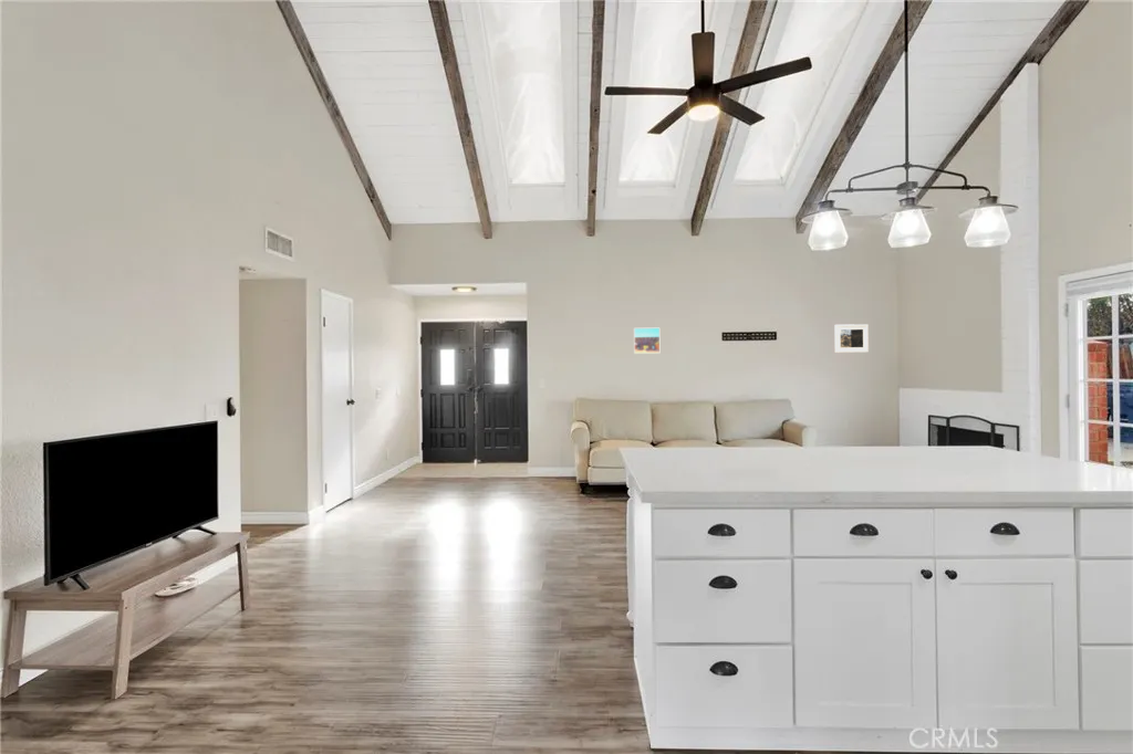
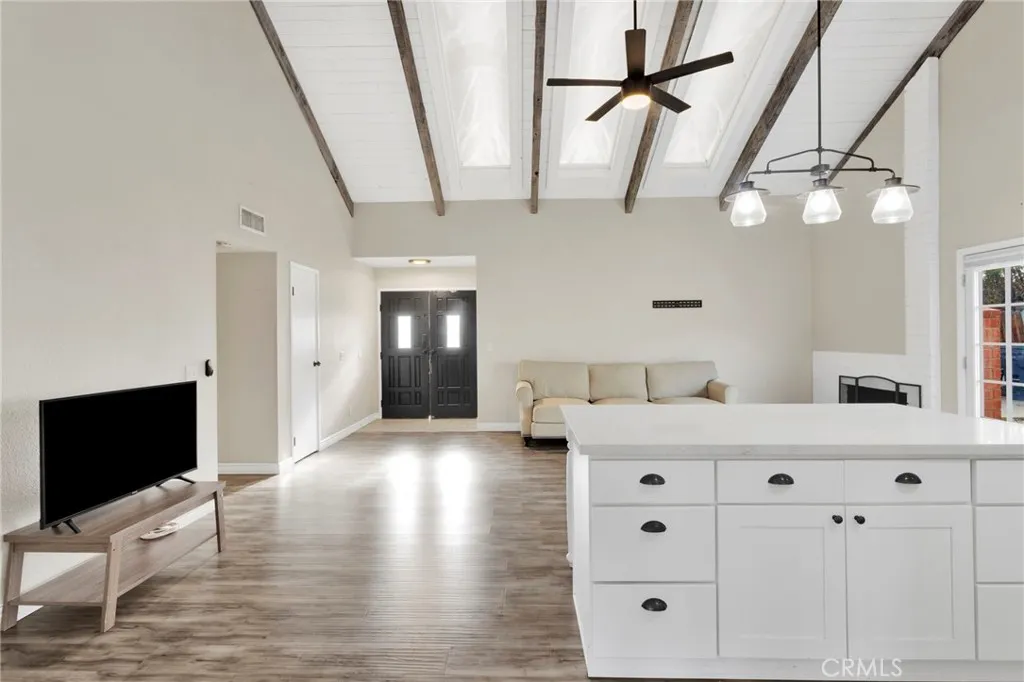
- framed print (851, 338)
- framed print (646, 341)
